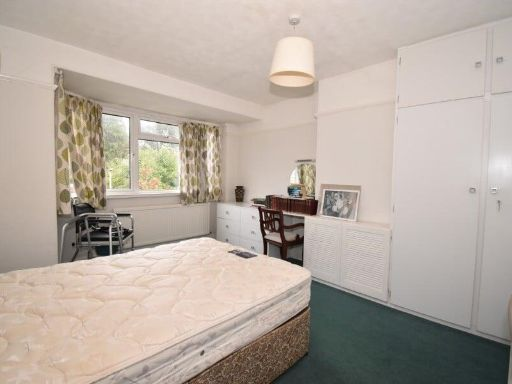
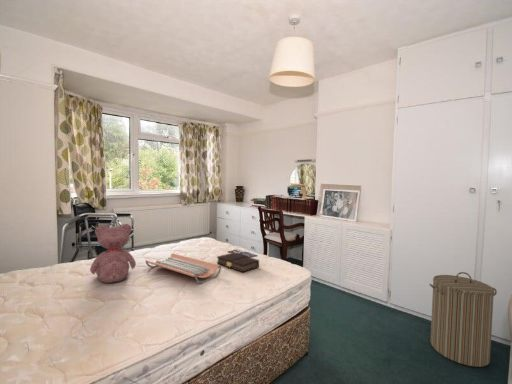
+ teddy bear (113, 251)
+ laundry hamper (460, 311)
+ book (237, 261)
+ tray (182, 267)
